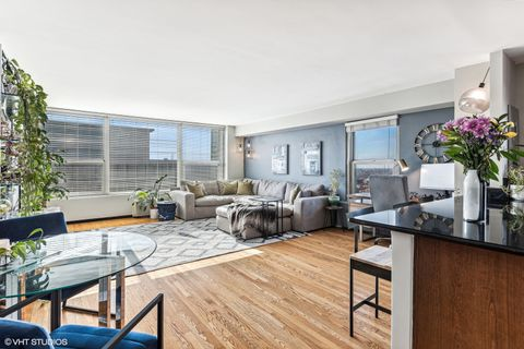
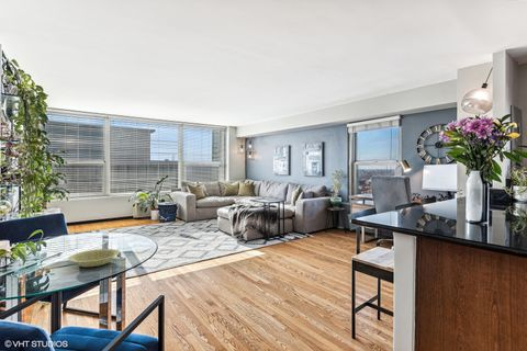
+ bowl (94, 259)
